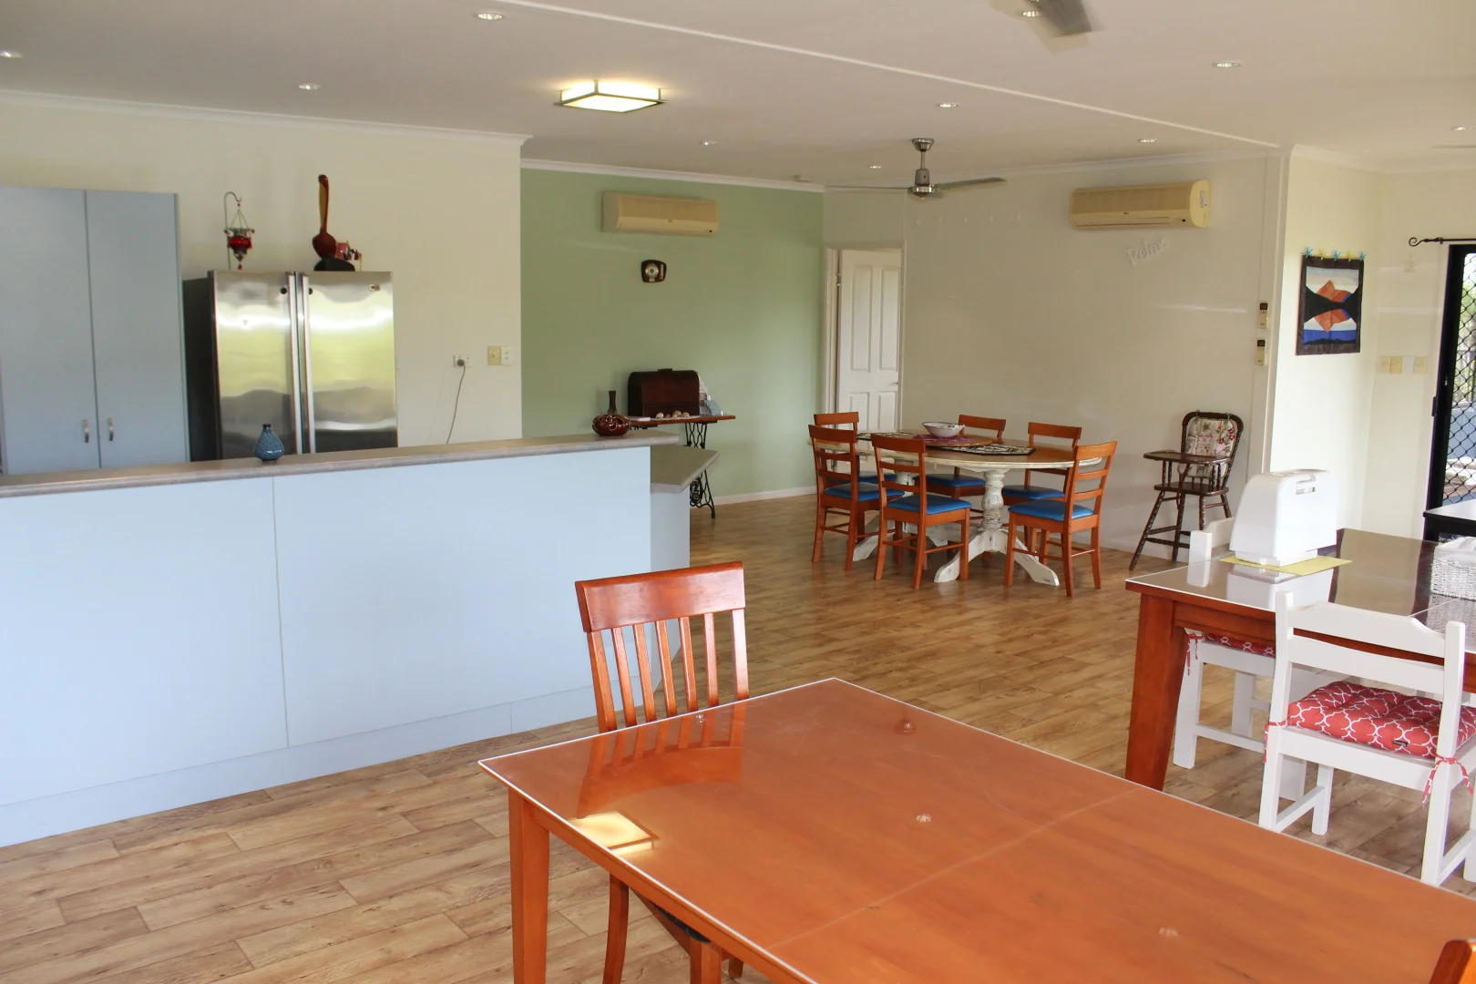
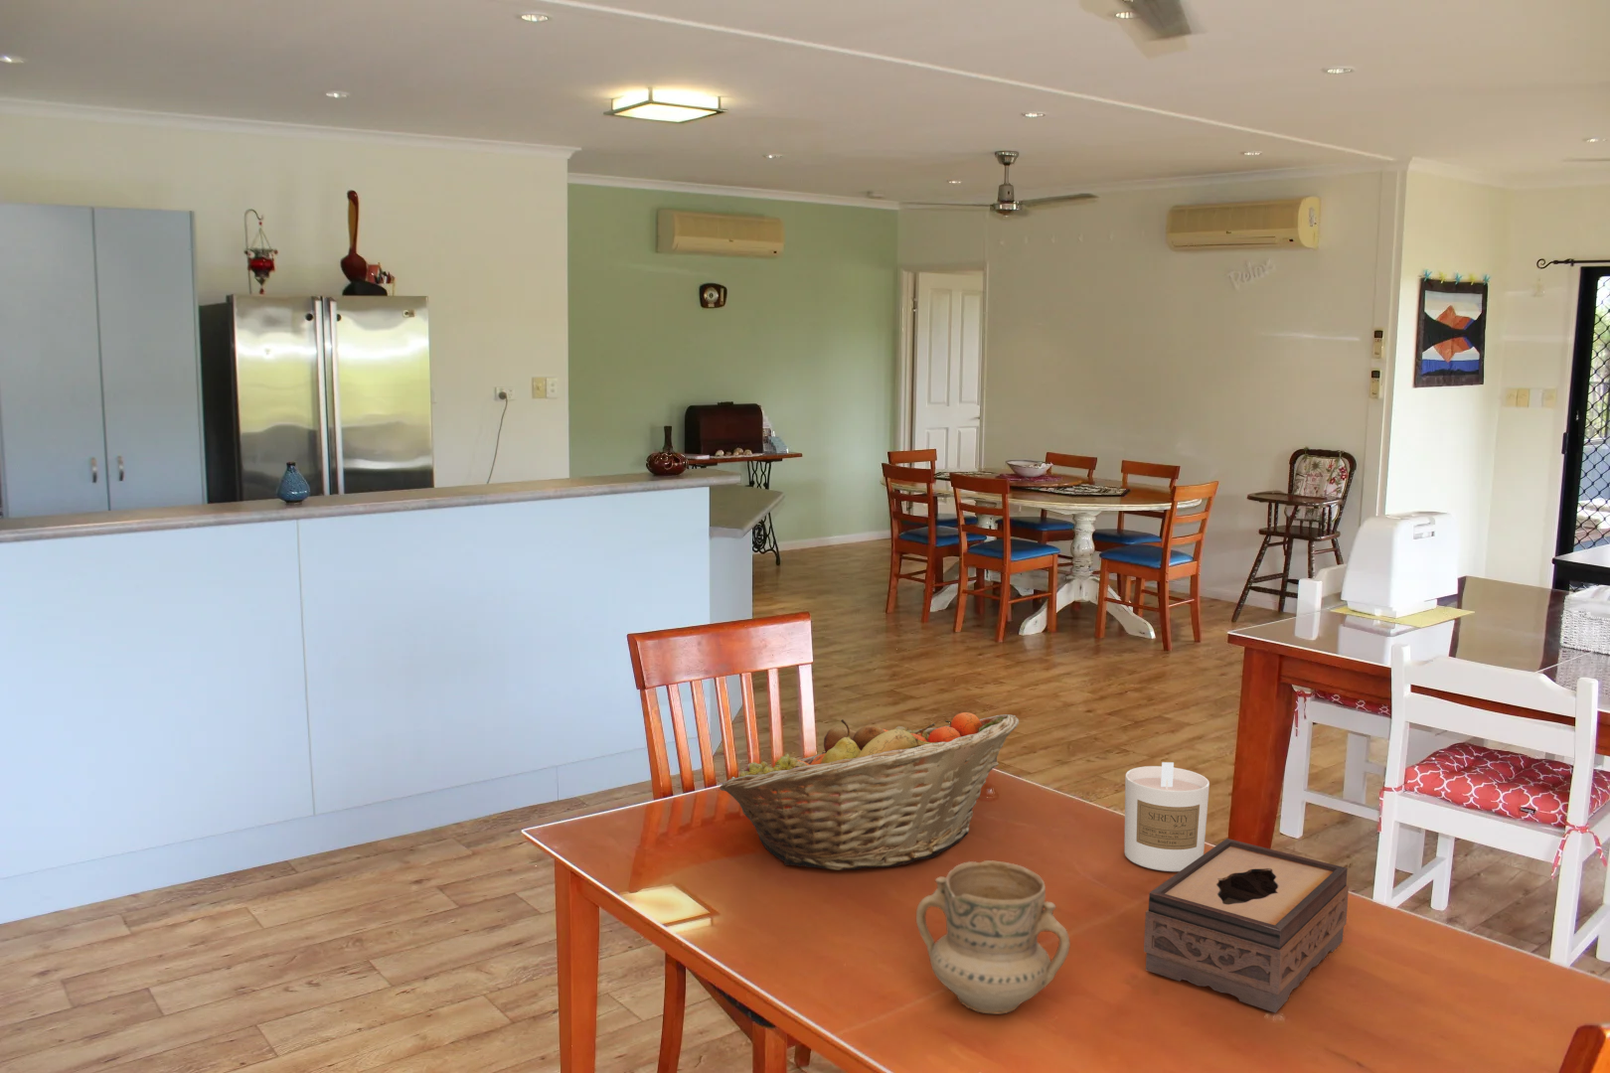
+ fruit basket (873, 775)
+ candle (1164, 810)
+ tissue box (1248, 917)
+ mug (989, 940)
